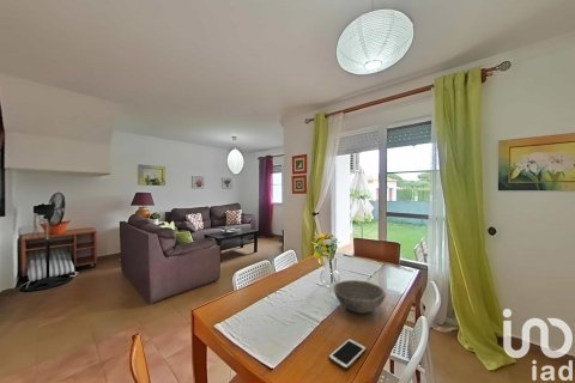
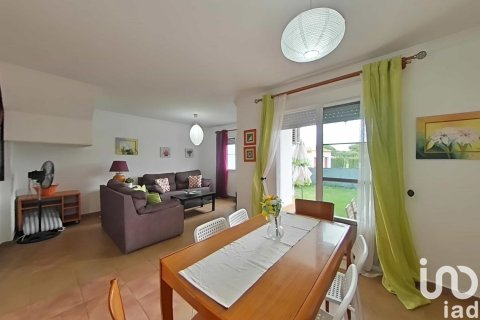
- bowl (358, 297)
- cell phone (347, 352)
